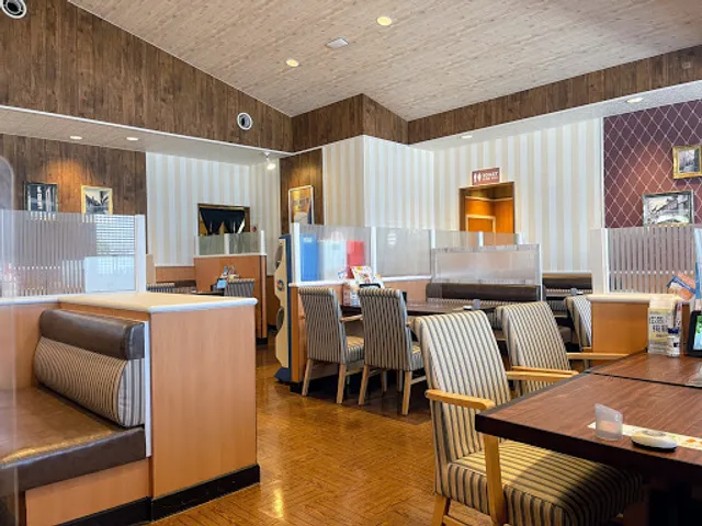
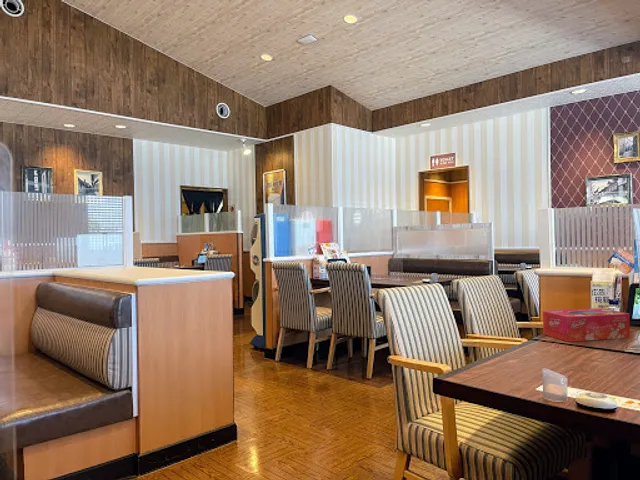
+ tissue box (585, 324)
